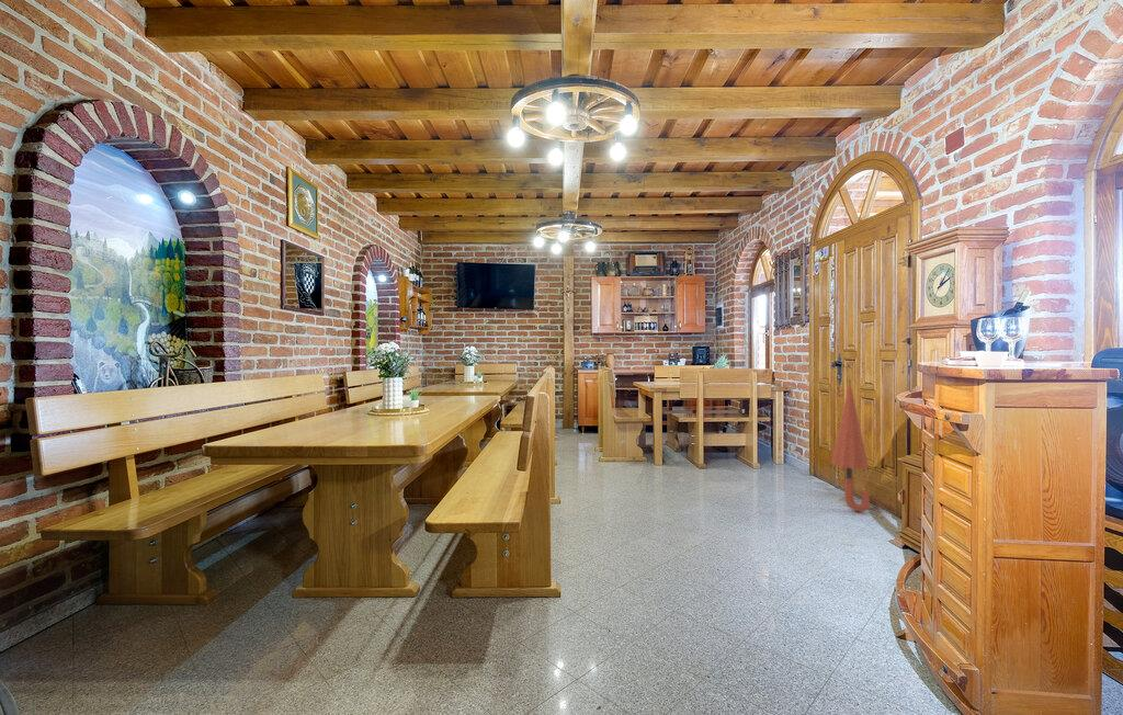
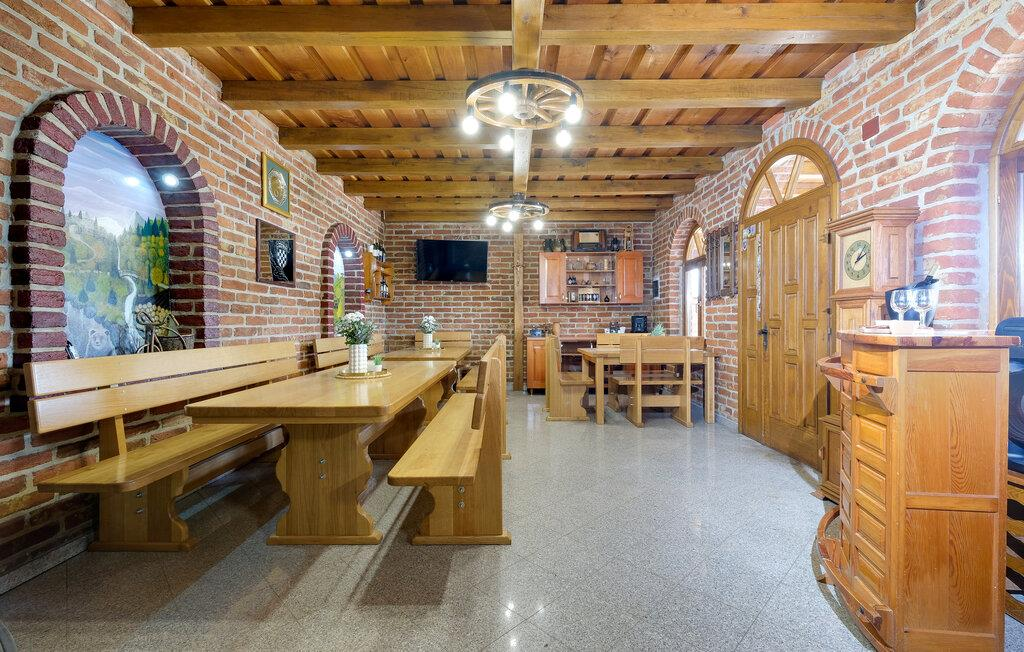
- umbrella (849, 444)
